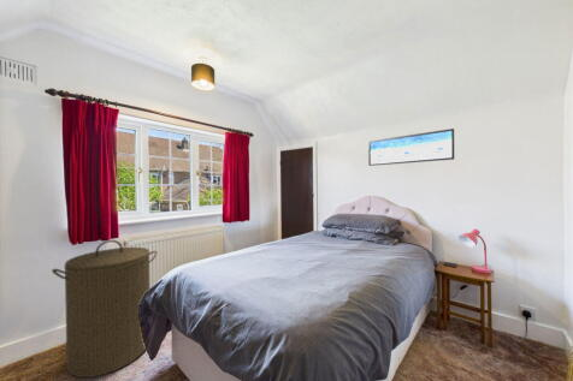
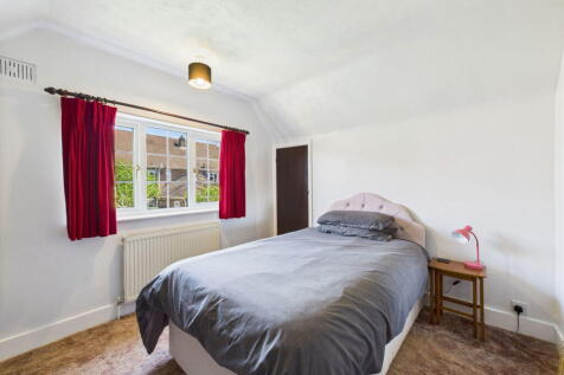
- laundry hamper (111, 296)
- wall art (407, 149)
